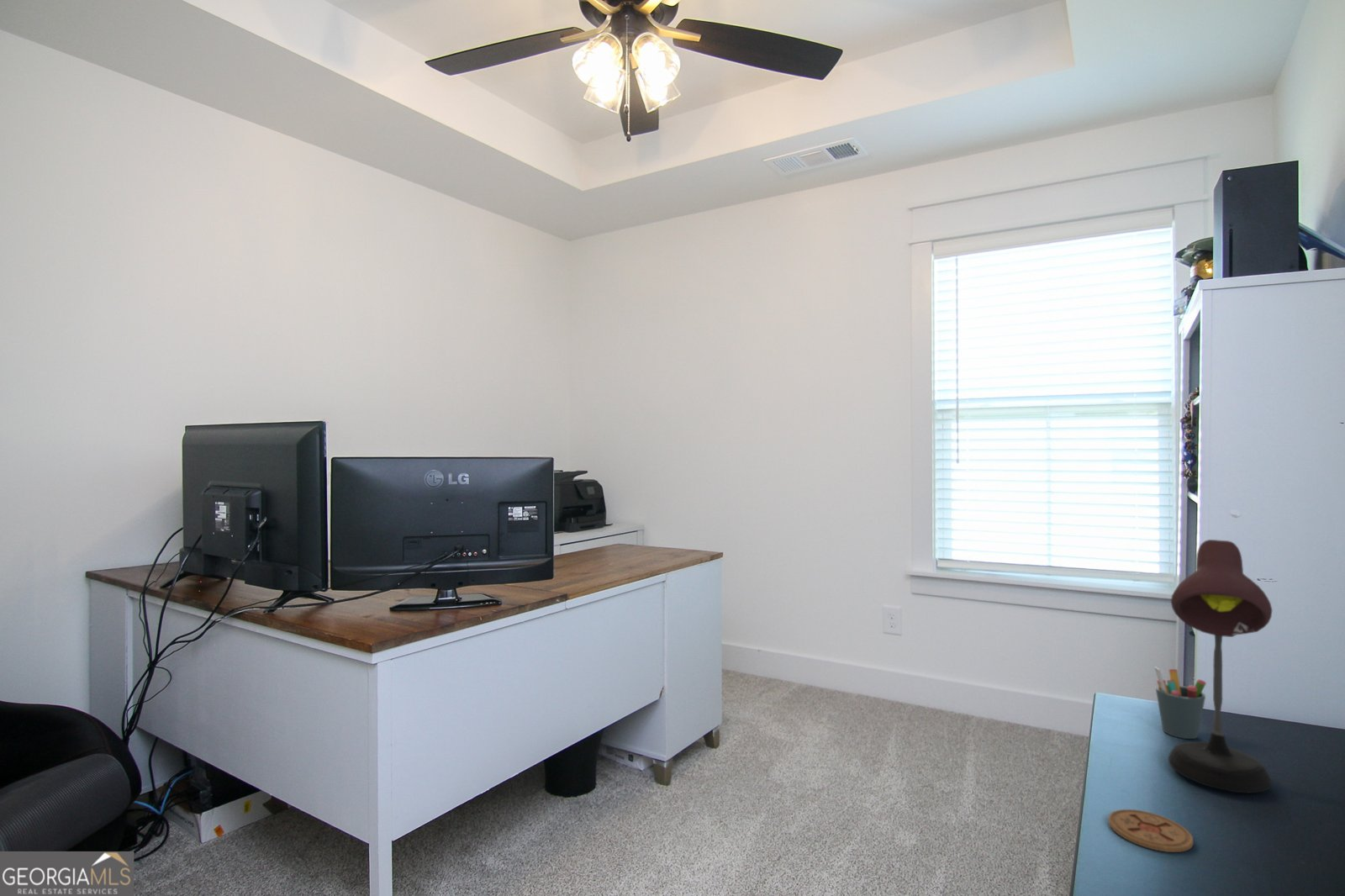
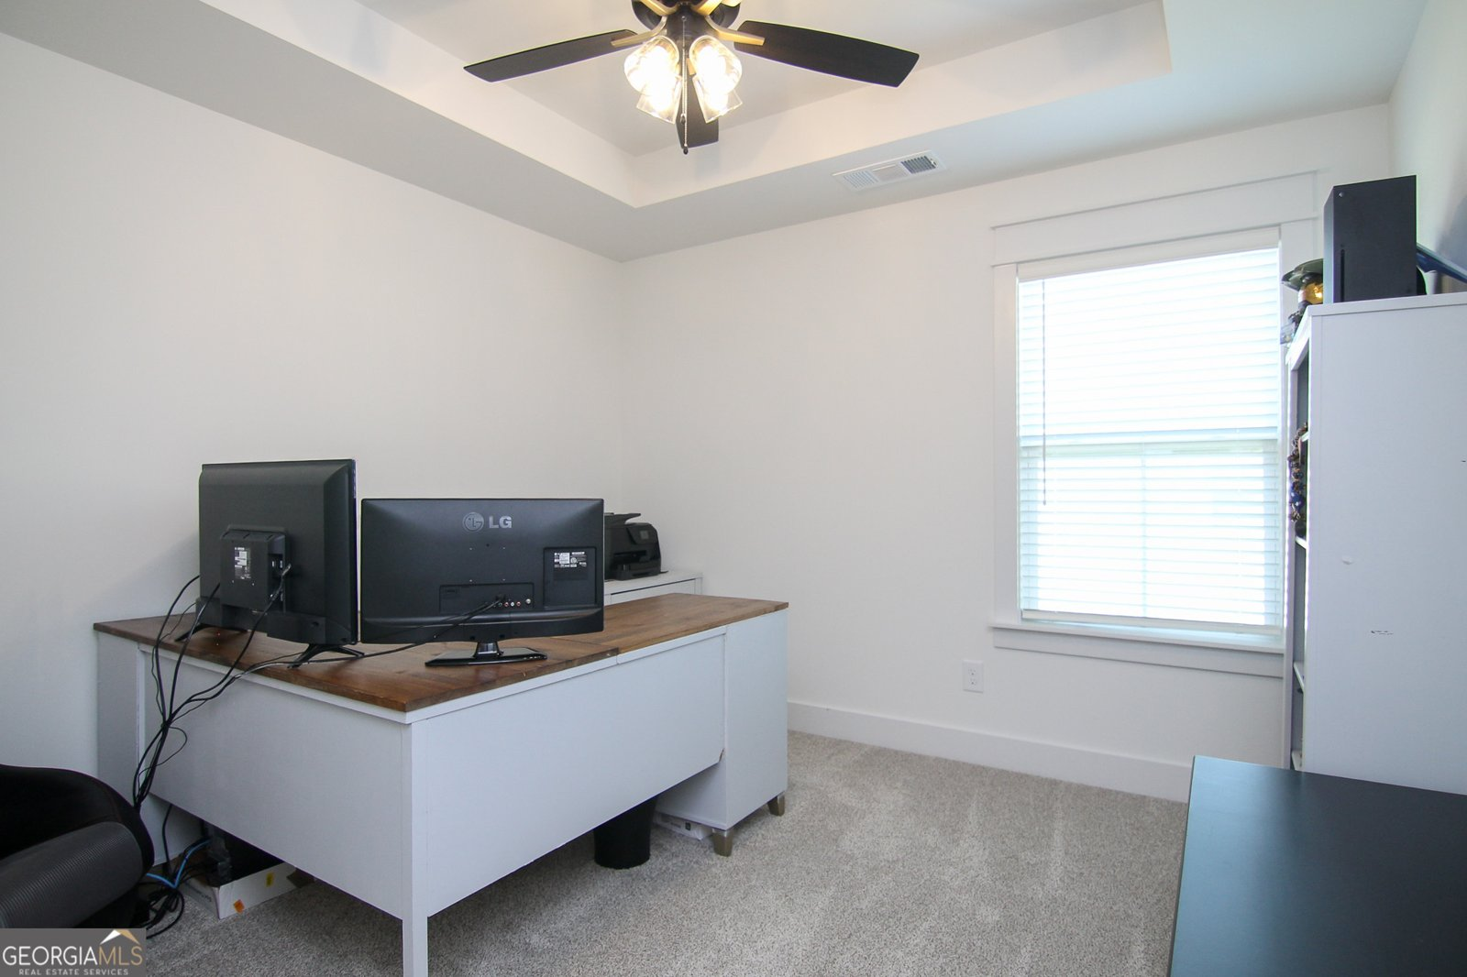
- coaster (1149, 830)
- pen holder (1179, 700)
- desk lamp (1218, 662)
